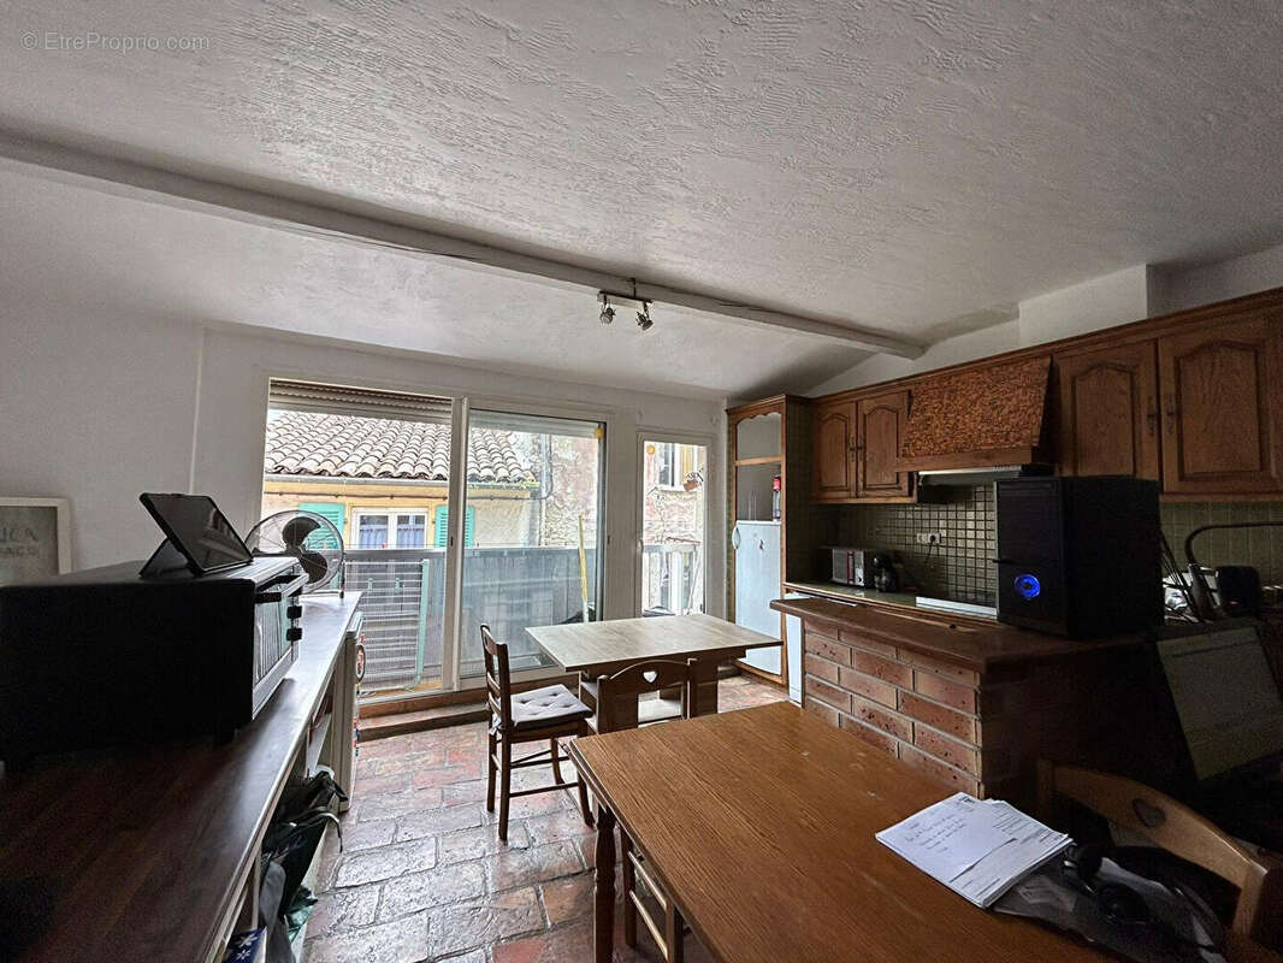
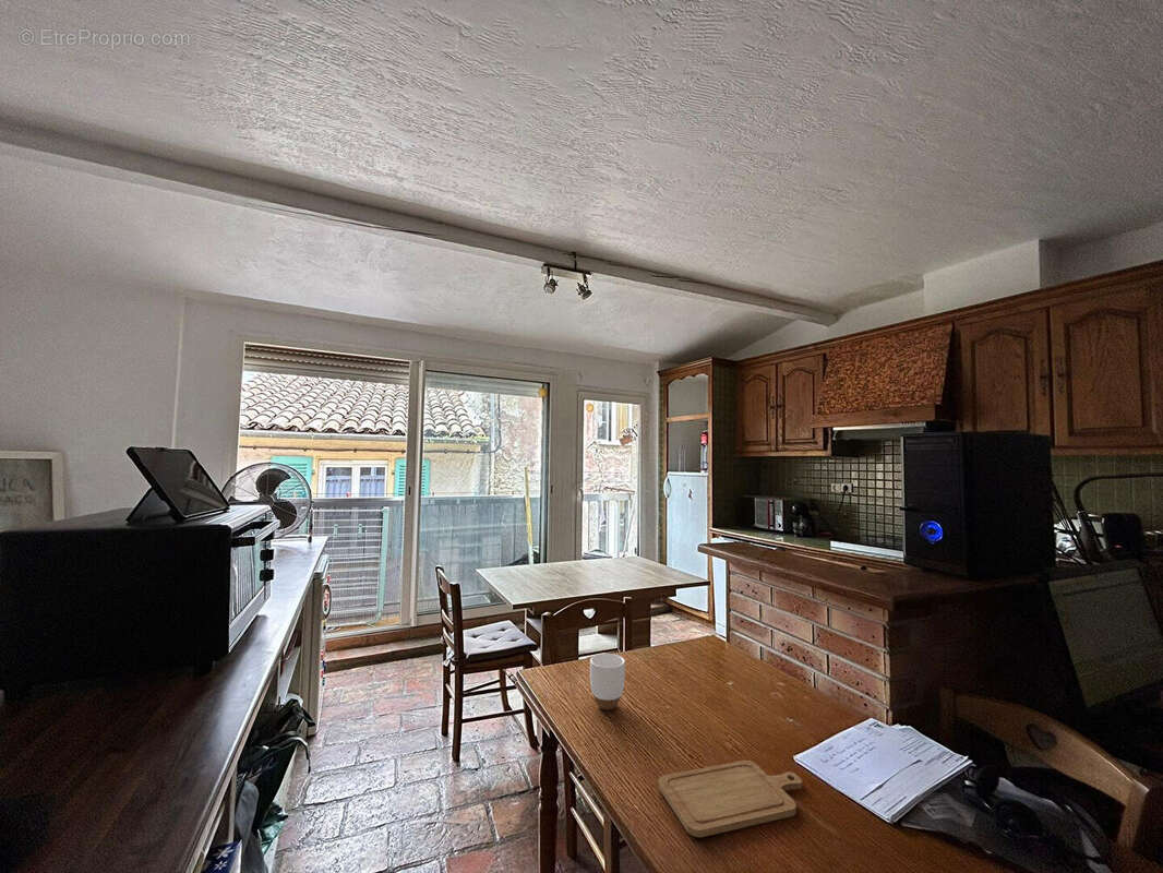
+ chopping board (738, 791)
+ mug (604, 679)
